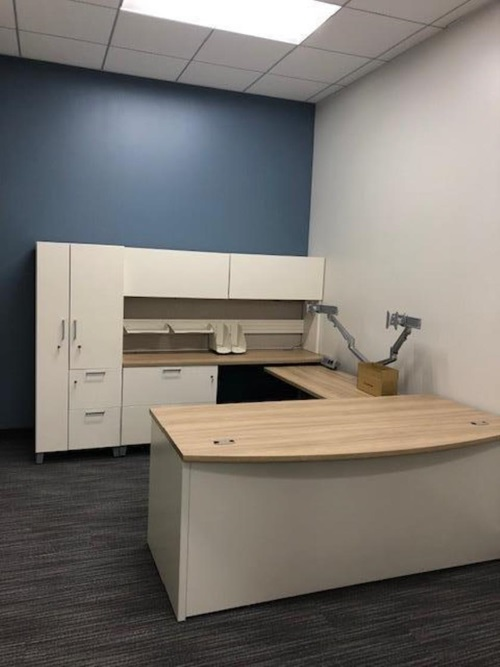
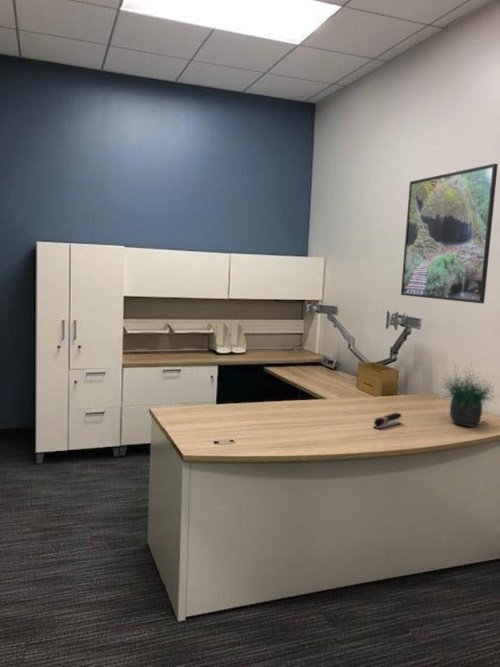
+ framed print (443, 237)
+ stapler (387, 420)
+ potted plant (467, 390)
